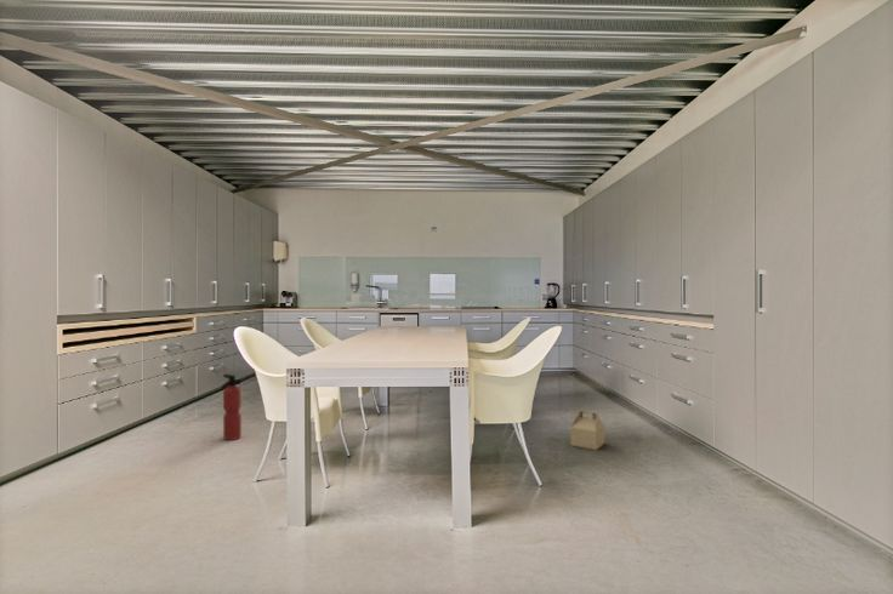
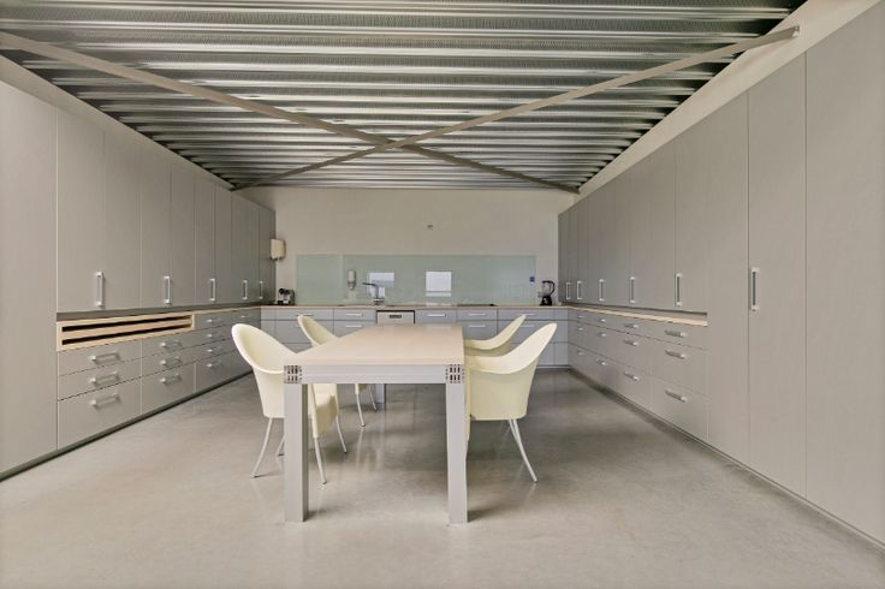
- cardboard box (587, 427)
- fire extinguisher (231, 406)
